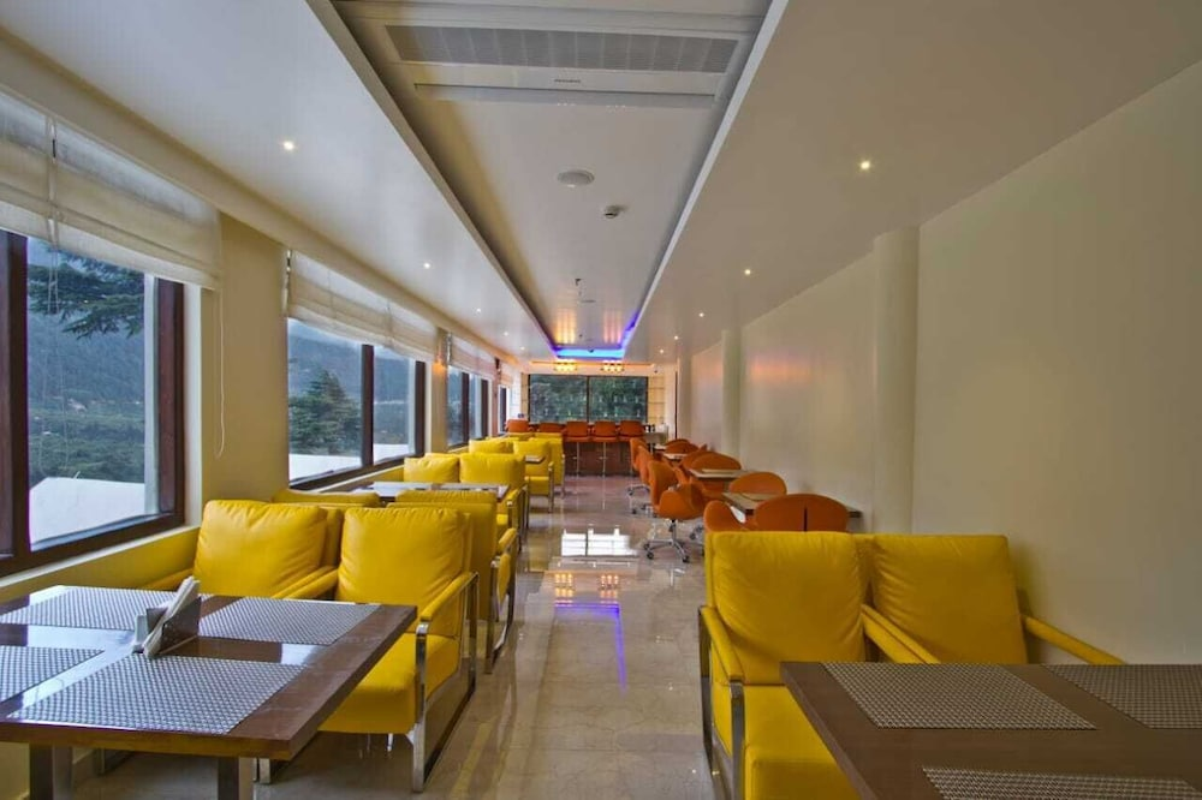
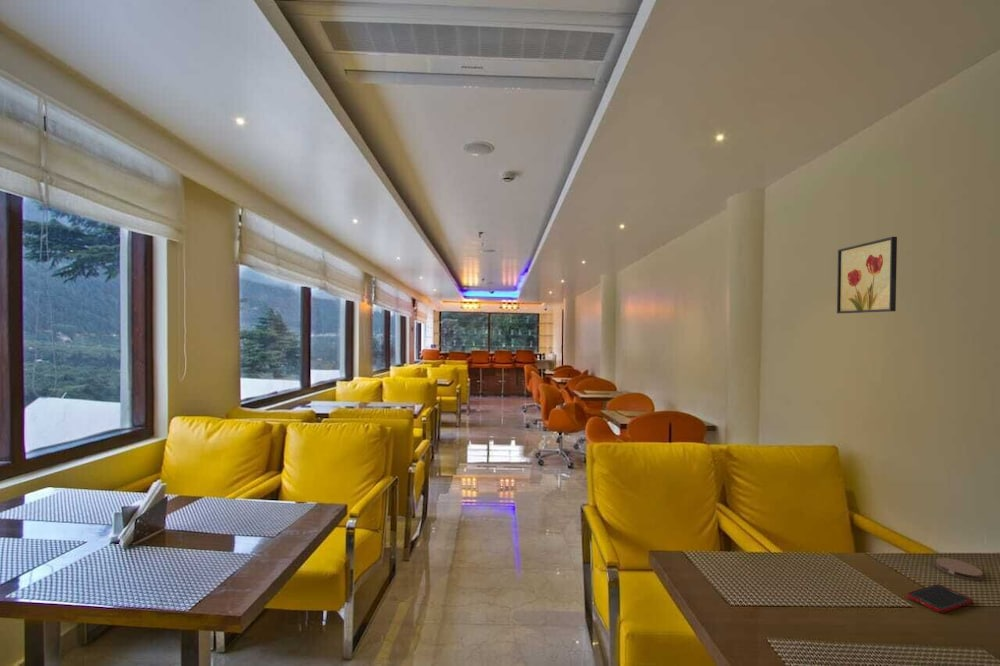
+ cell phone (939, 598)
+ coaster (958, 568)
+ wall art (866, 278)
